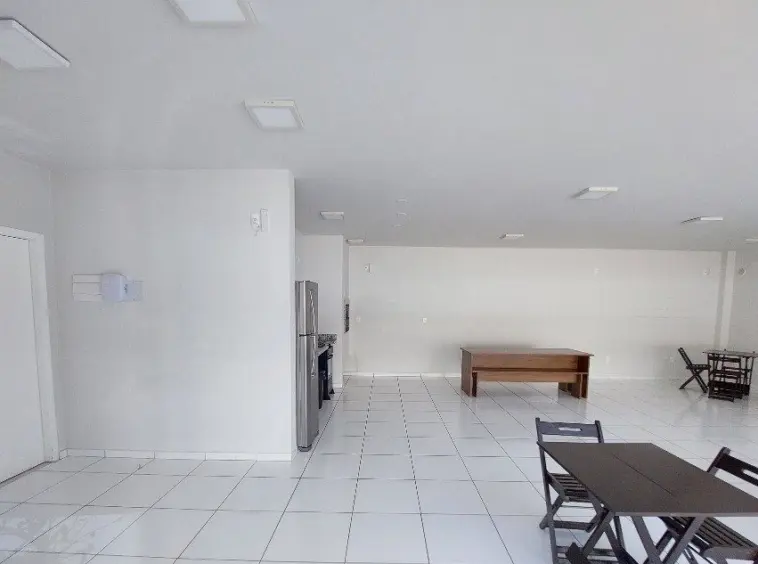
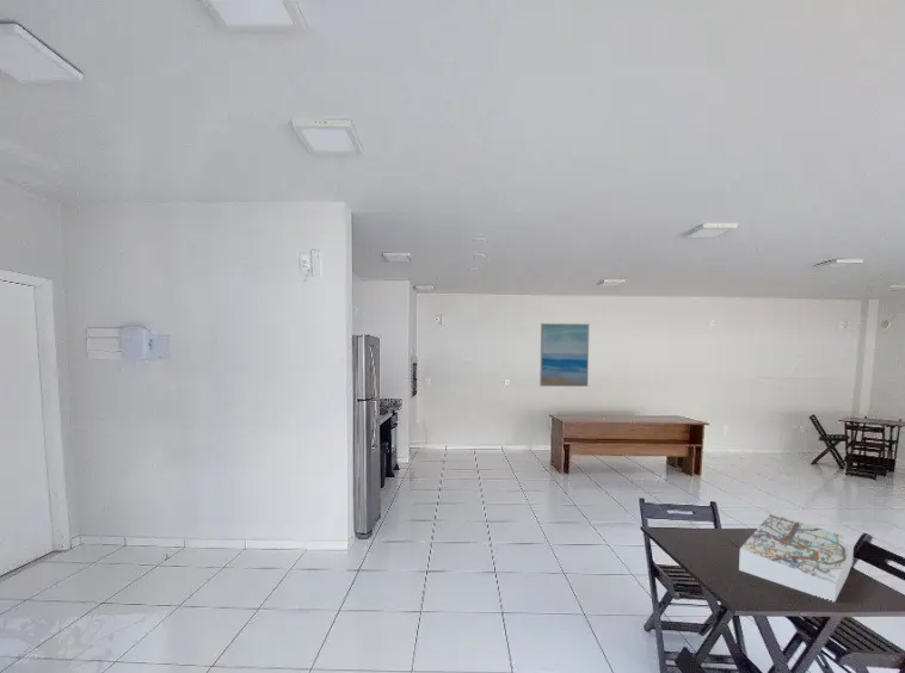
+ wall art (564, 354)
+ board game (798, 555)
